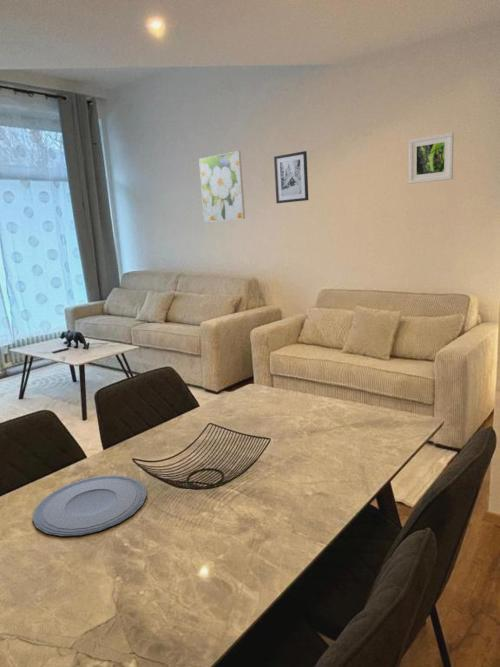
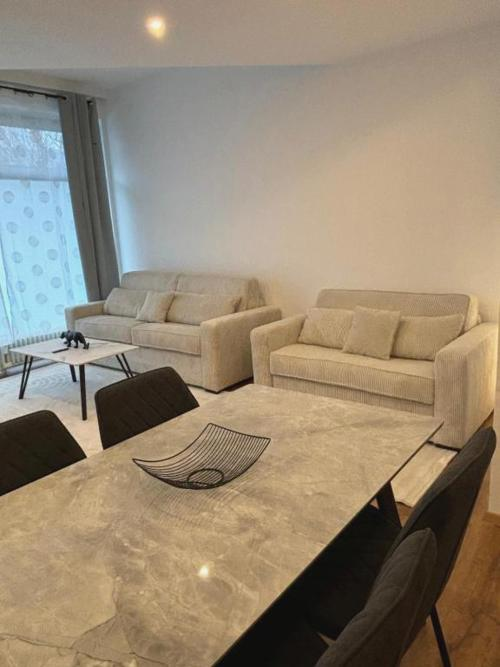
- plate (91, 502)
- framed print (430, 159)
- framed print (221, 188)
- wall art (291, 178)
